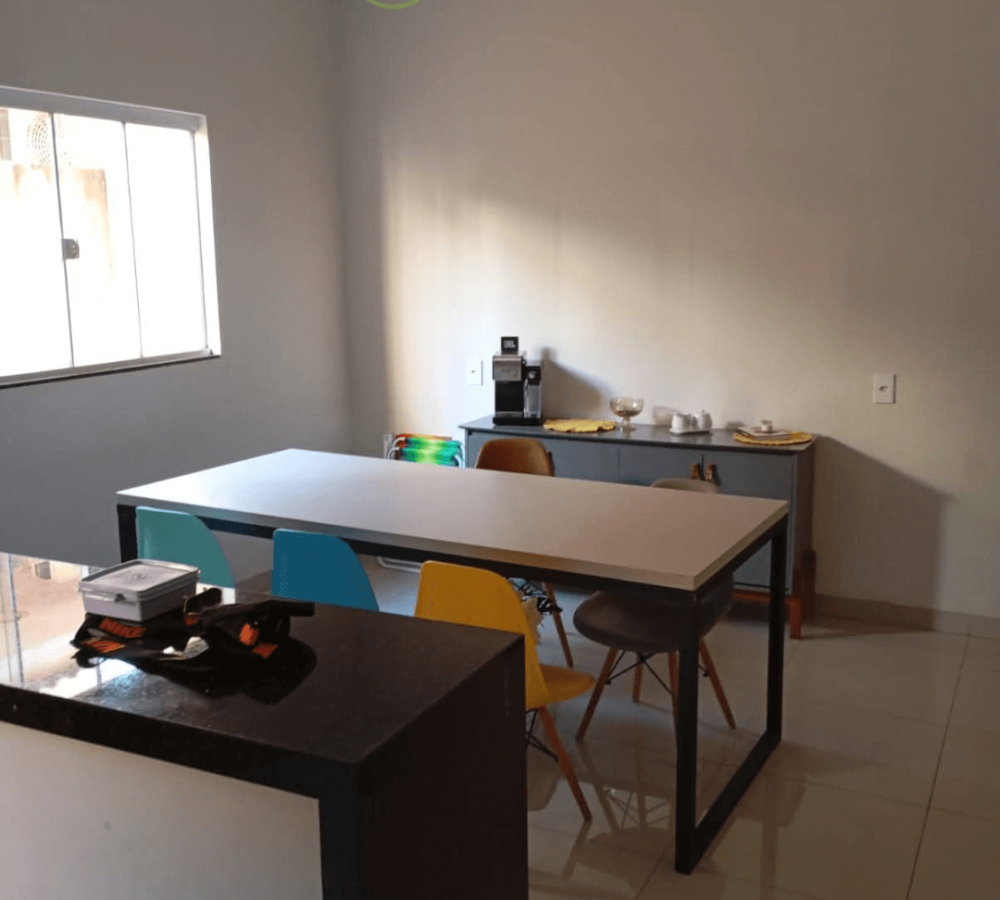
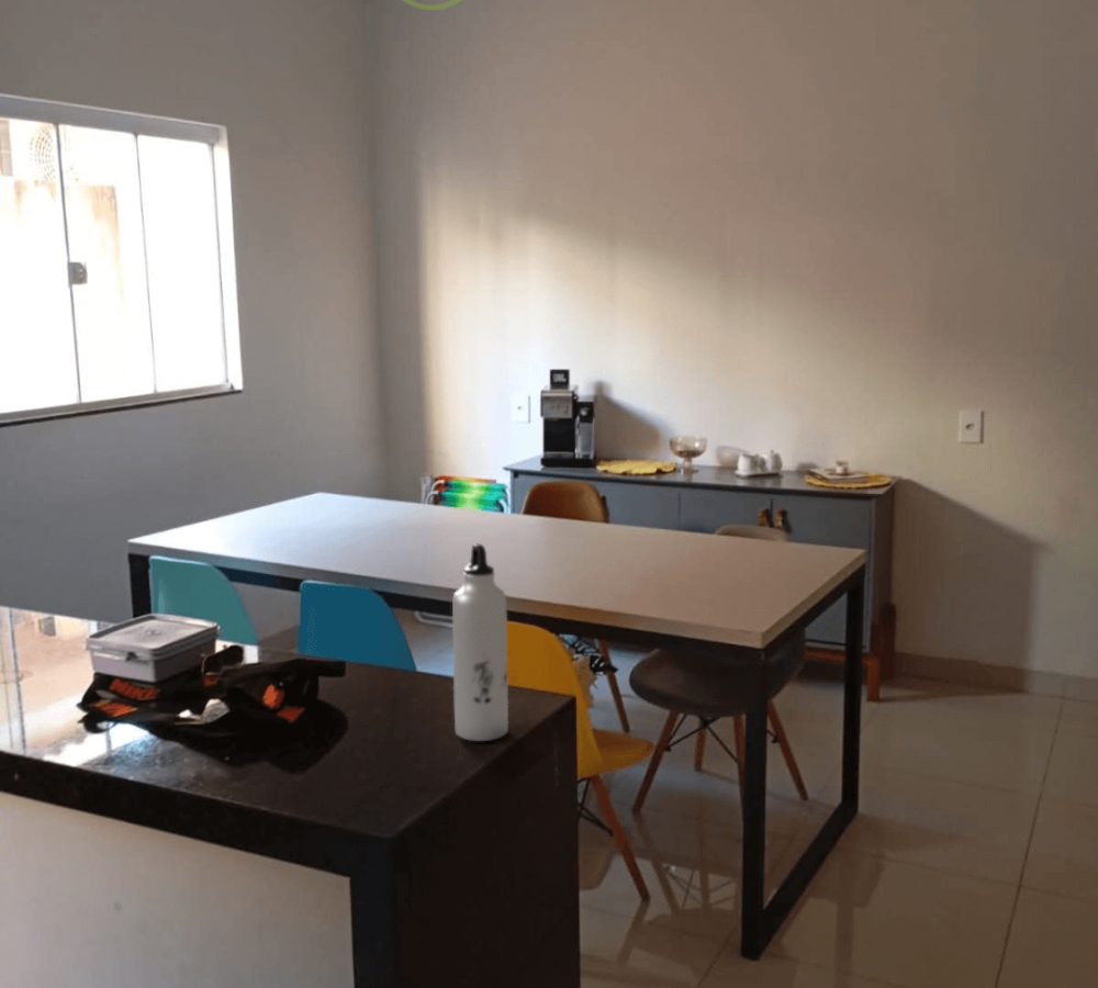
+ water bottle (480, 640)
